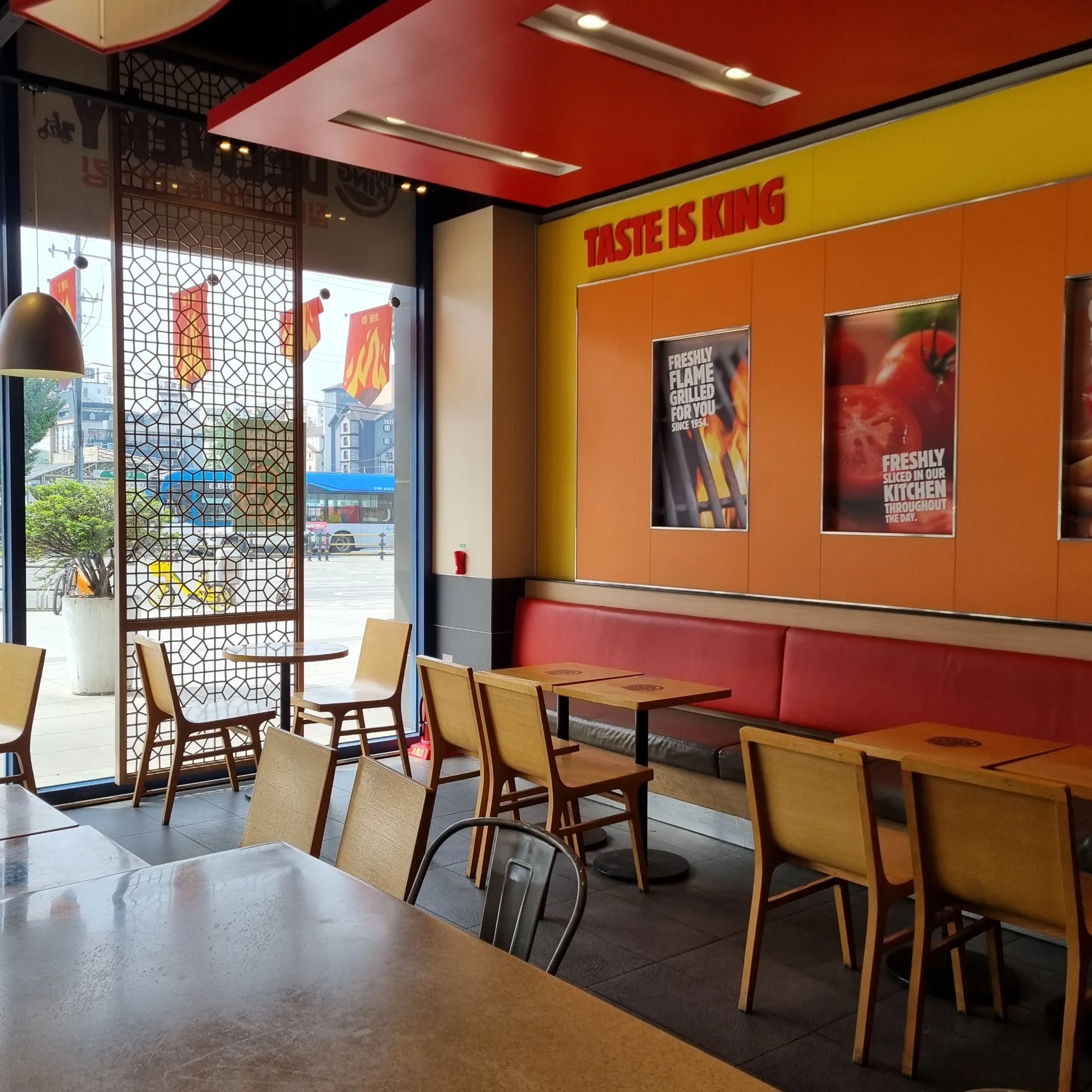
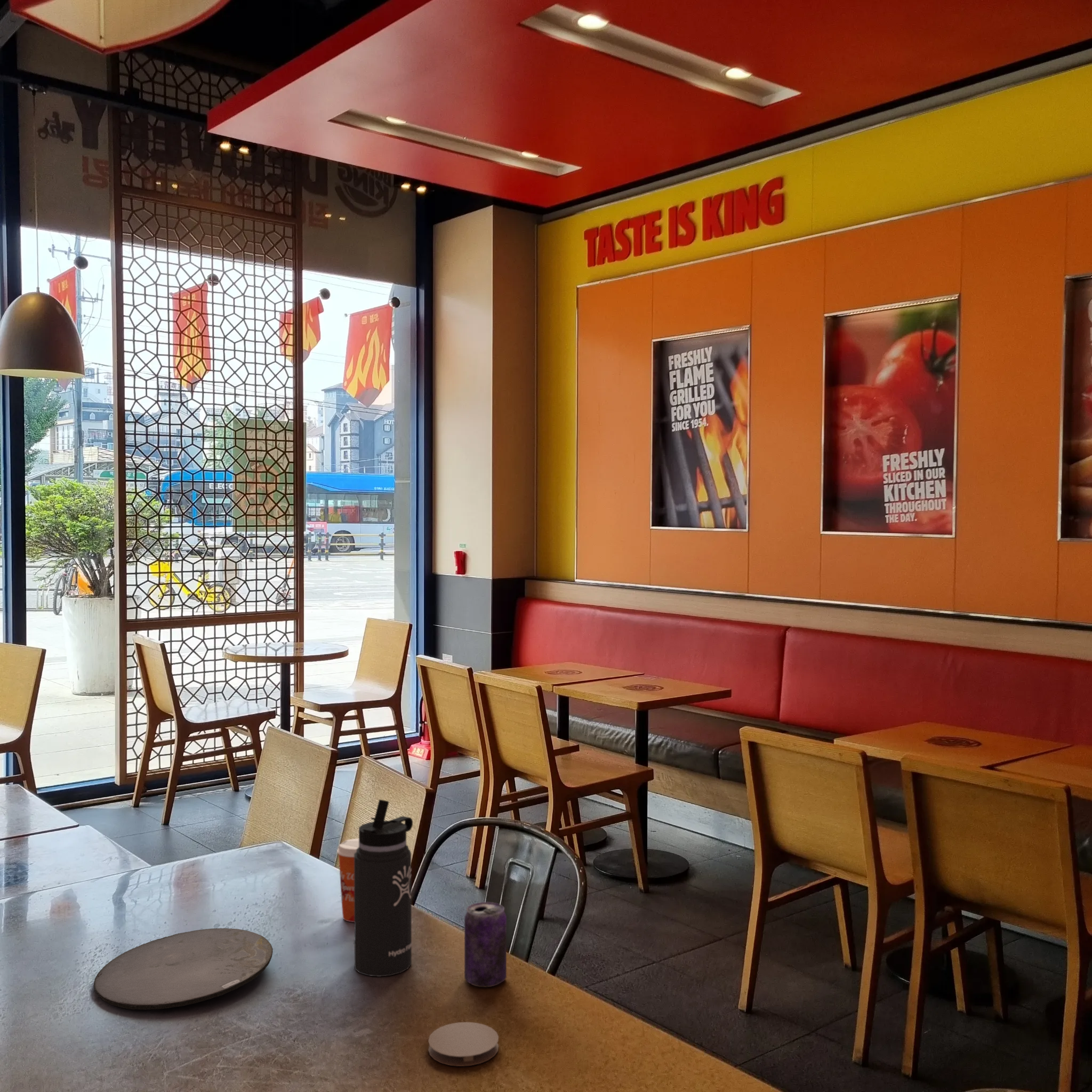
+ beverage can (485, 943)
+ paper cup (354, 880)
+ thermos bottle (387, 880)
+ coaster (463, 1043)
+ plate (186, 966)
